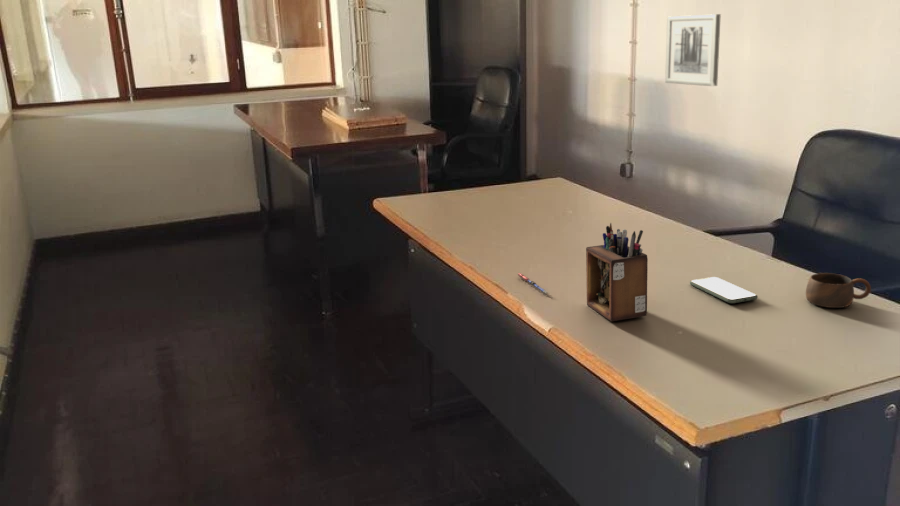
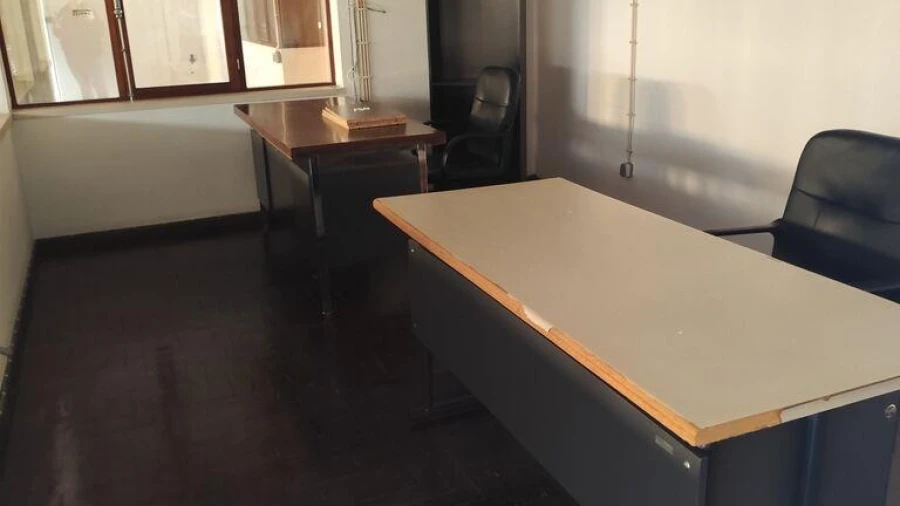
- cup (837, 290)
- desk organizer (616, 269)
- pen (532, 282)
- smartphone (722, 289)
- wall art (691, 50)
